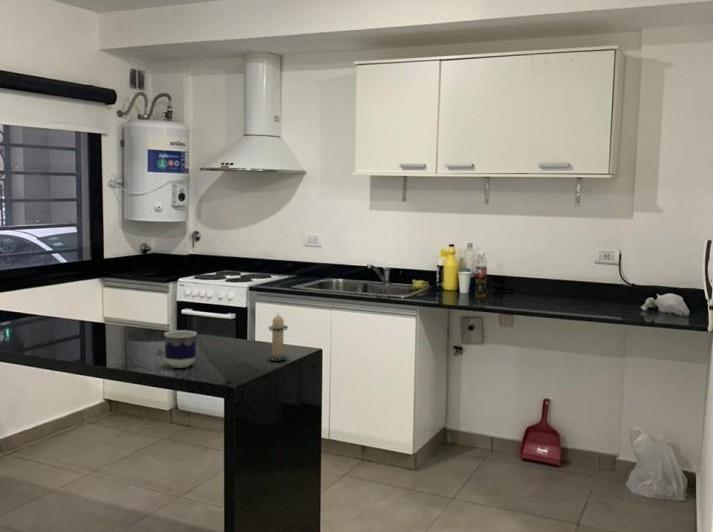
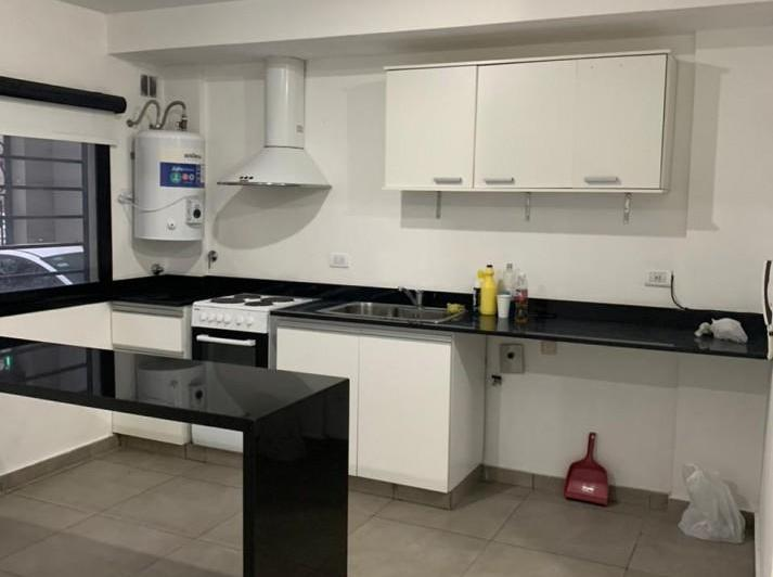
- candle (277, 336)
- cup (183, 348)
